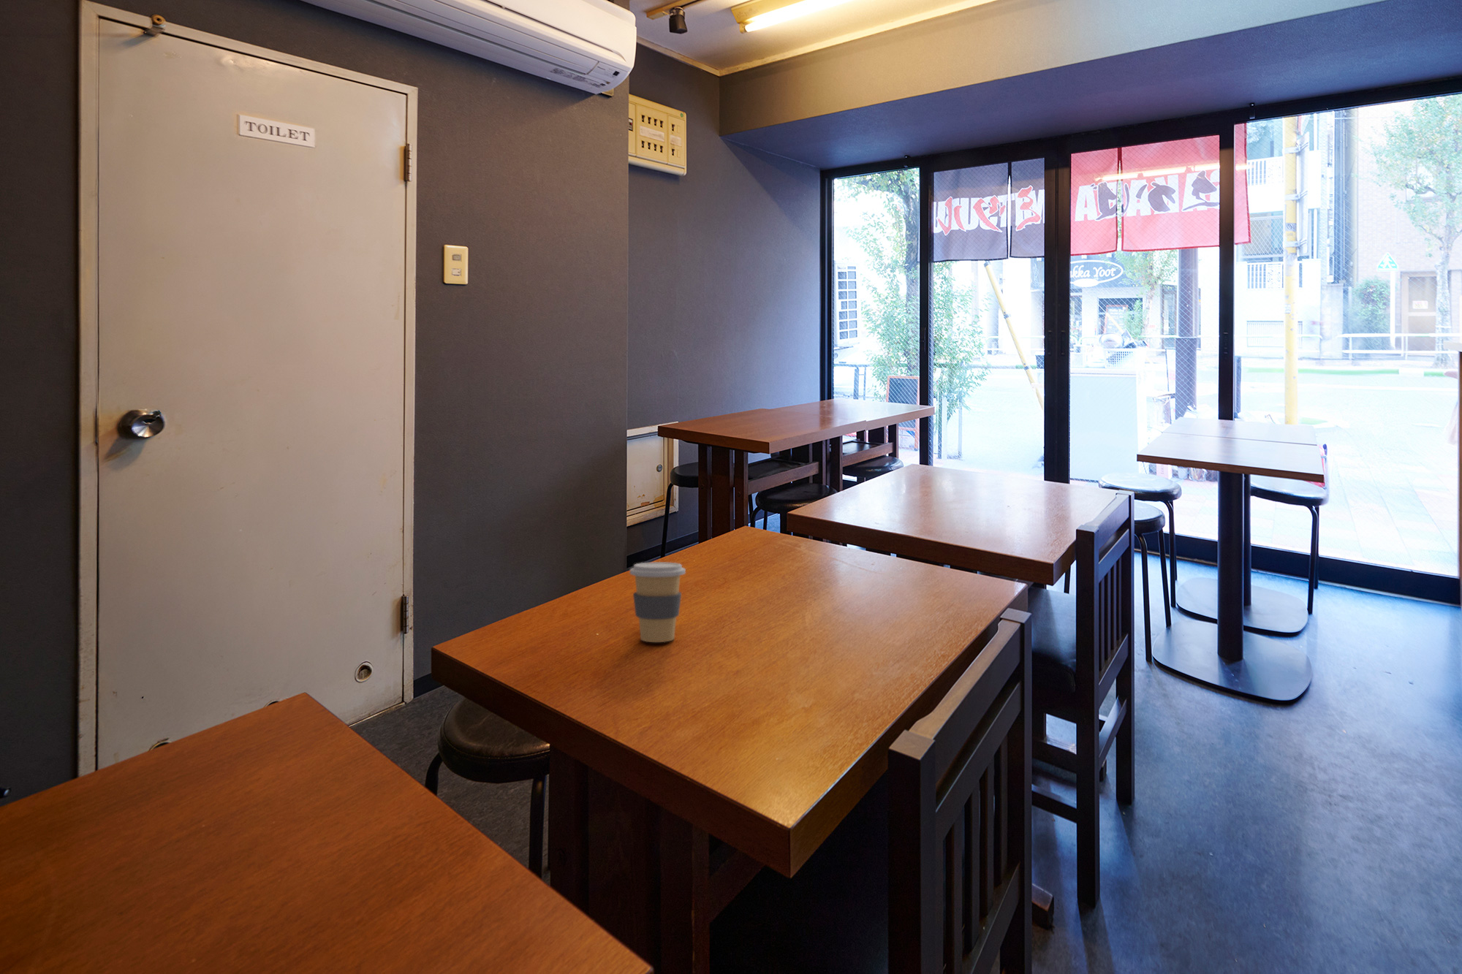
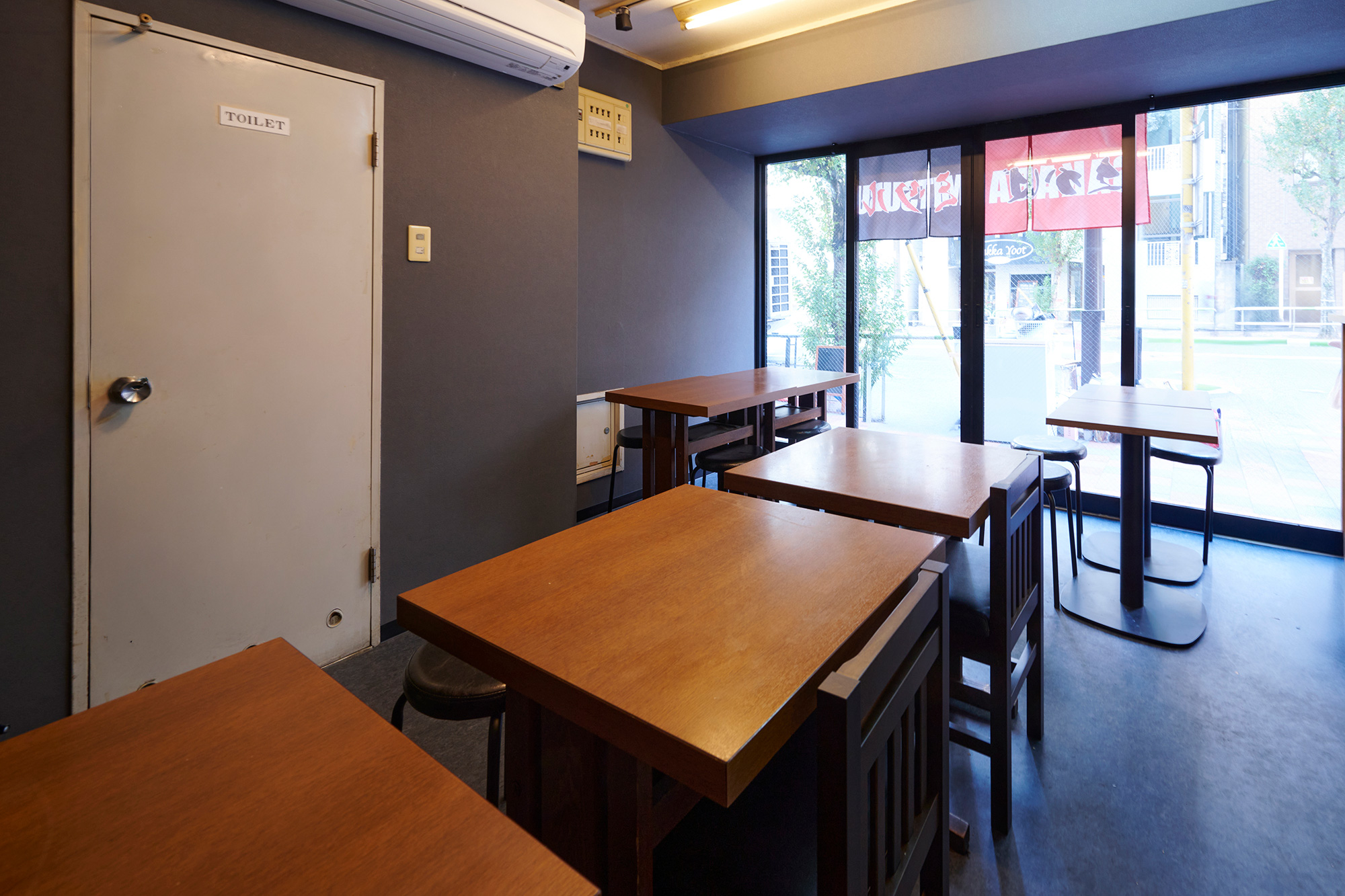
- coffee cup (658, 601)
